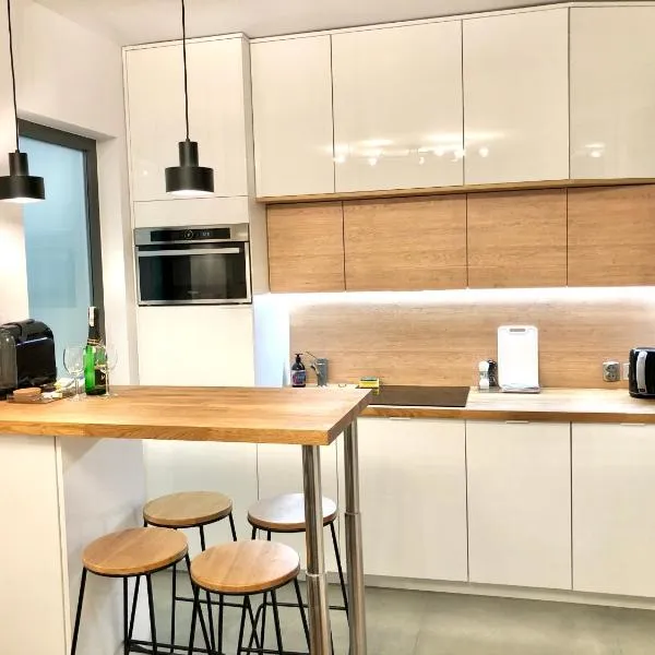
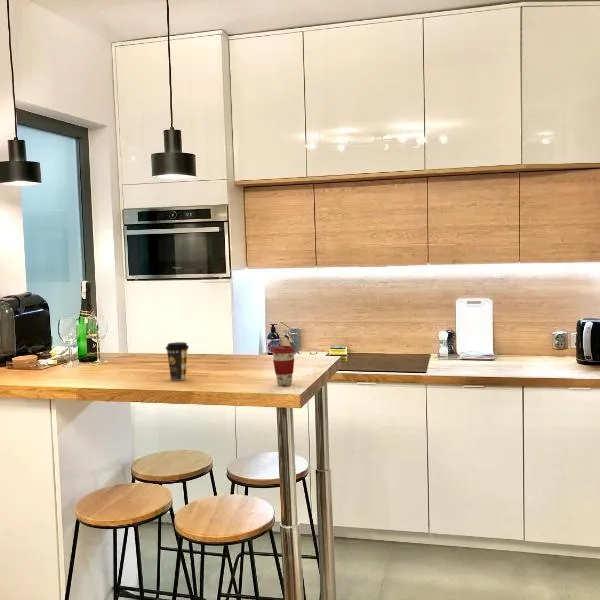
+ coffee cup (283, 365)
+ coffee cup (177, 361)
